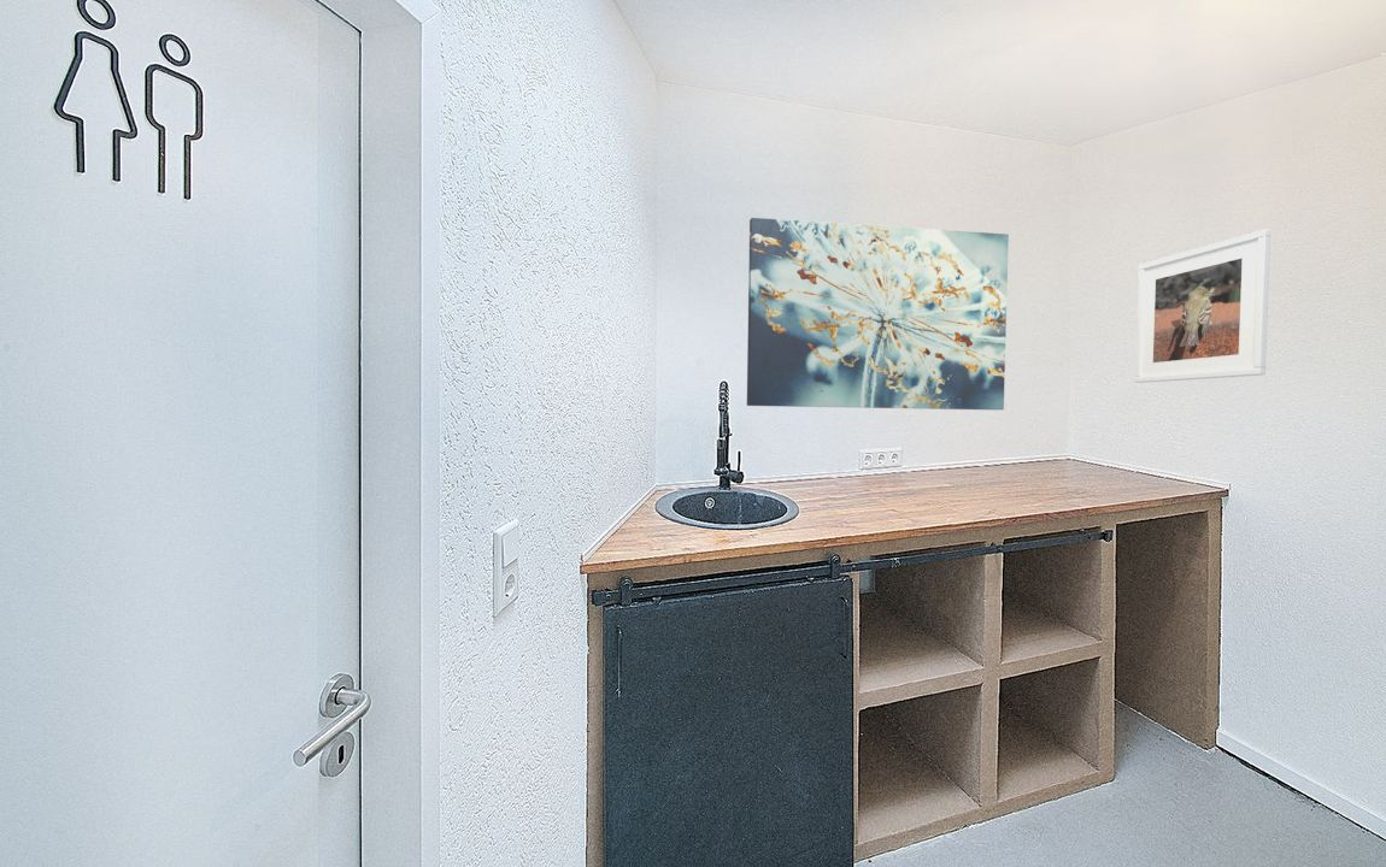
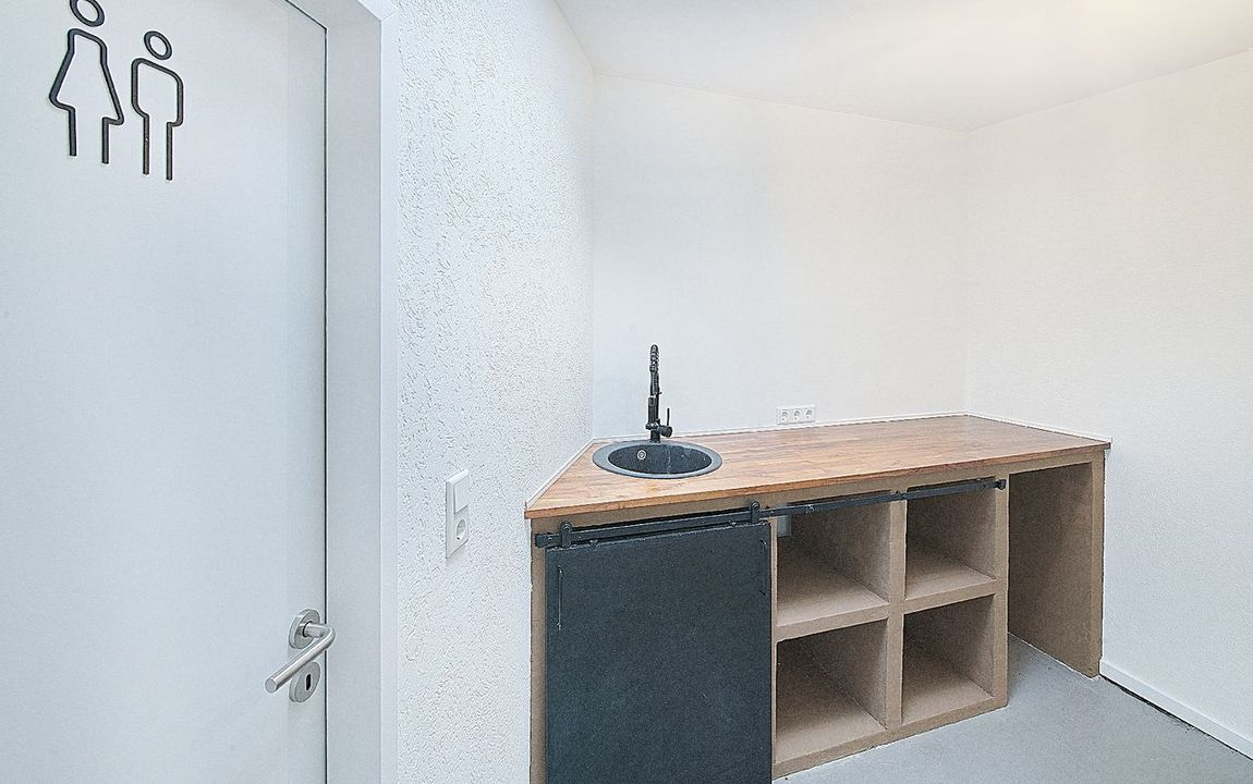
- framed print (1194, 313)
- wall art (880, 318)
